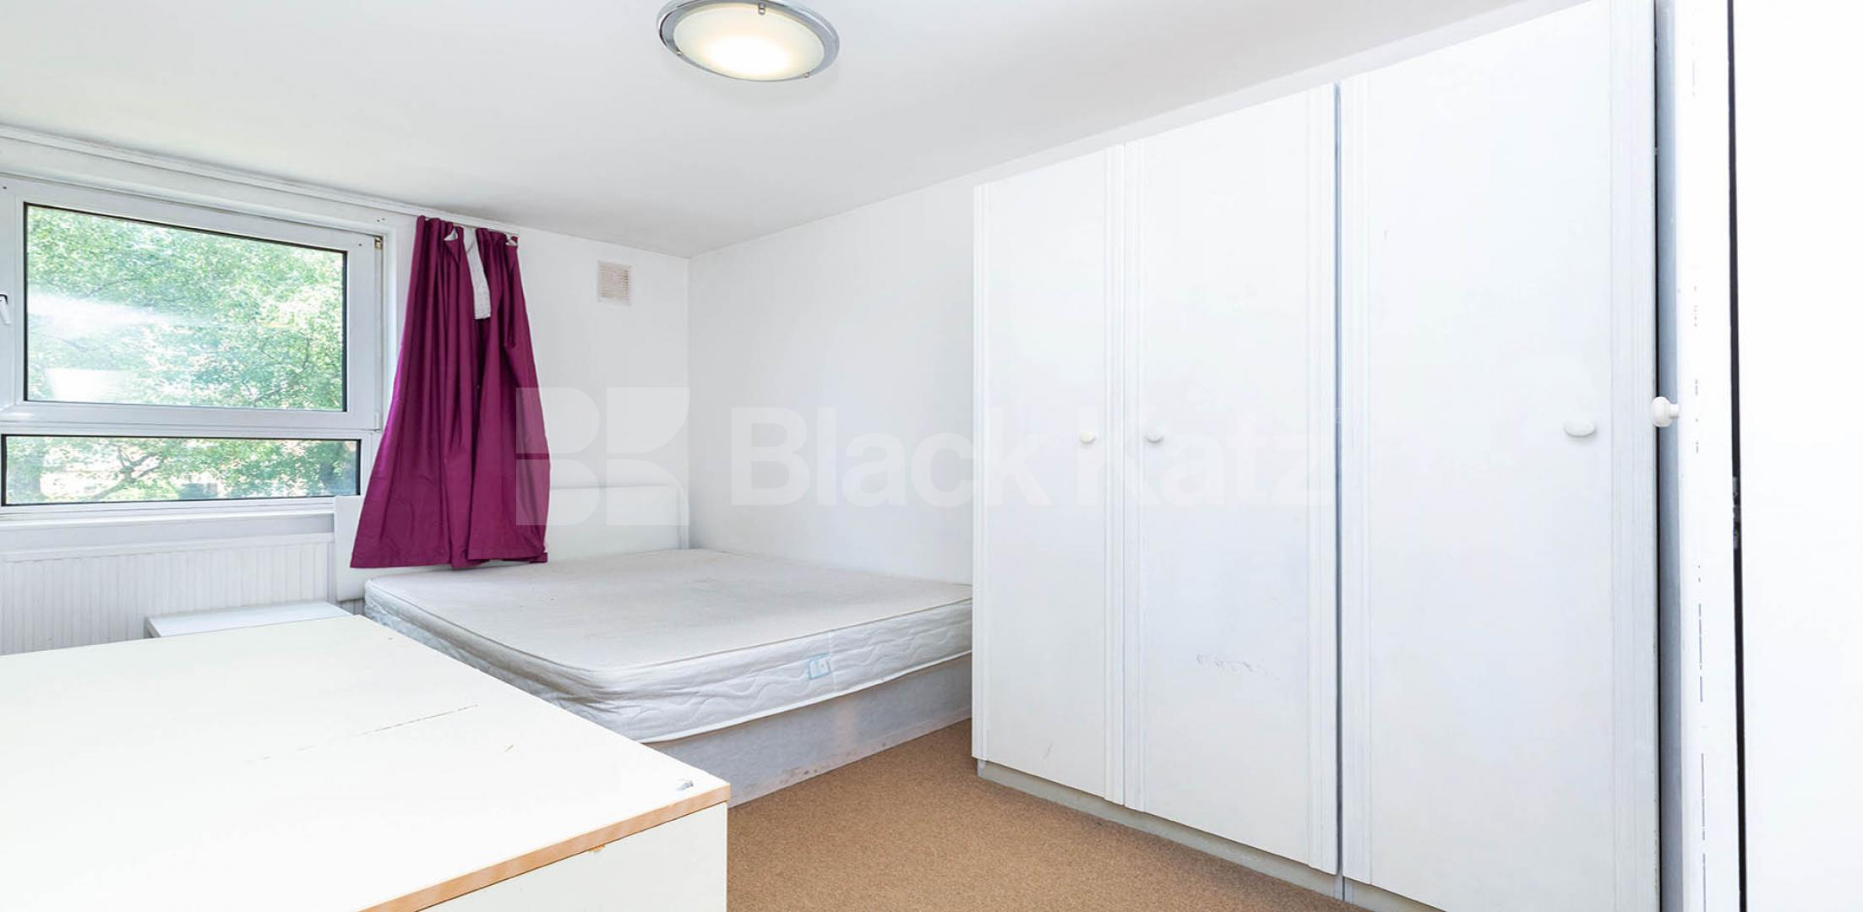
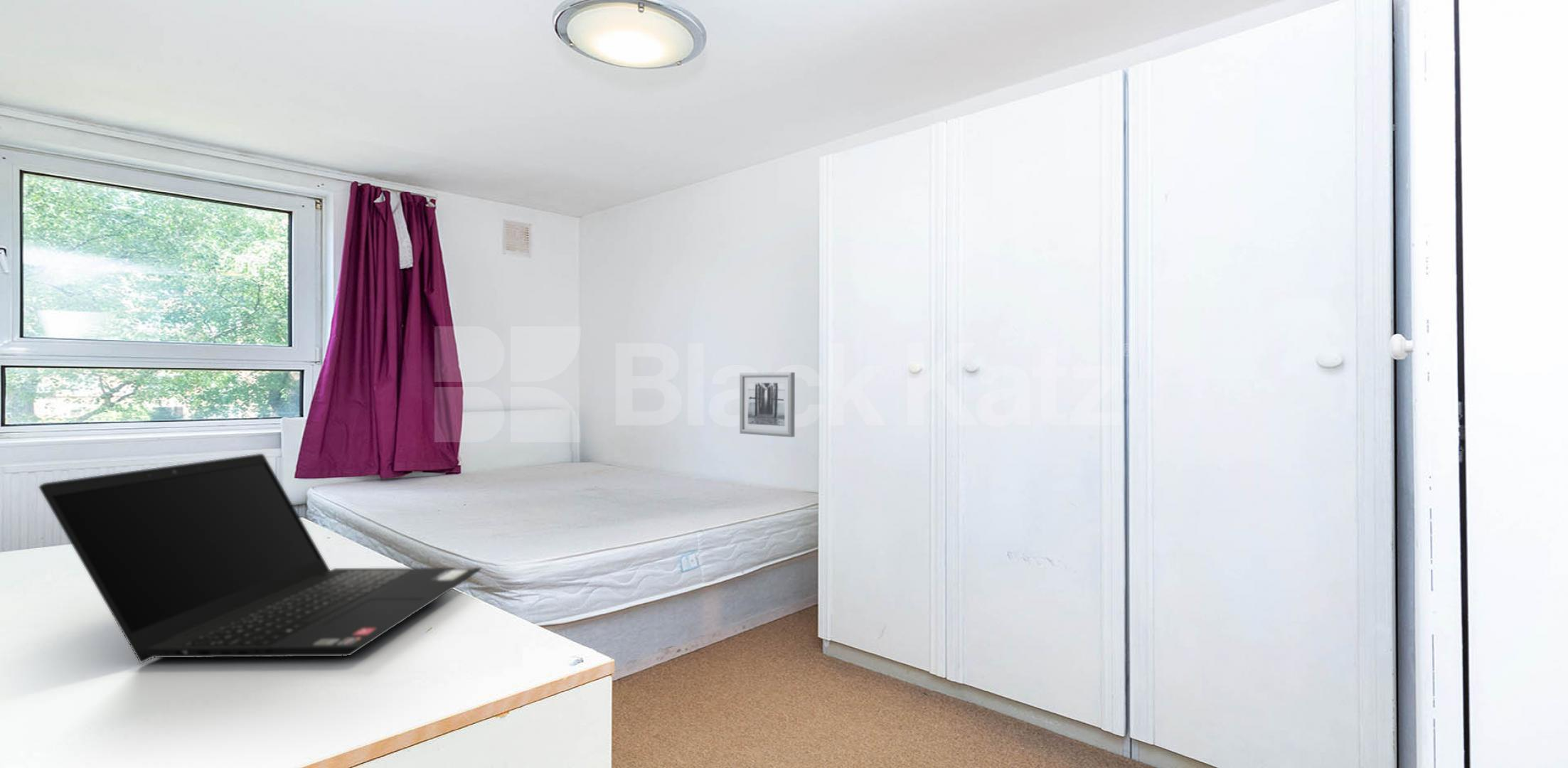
+ wall art (766, 404)
+ laptop computer (301, 539)
